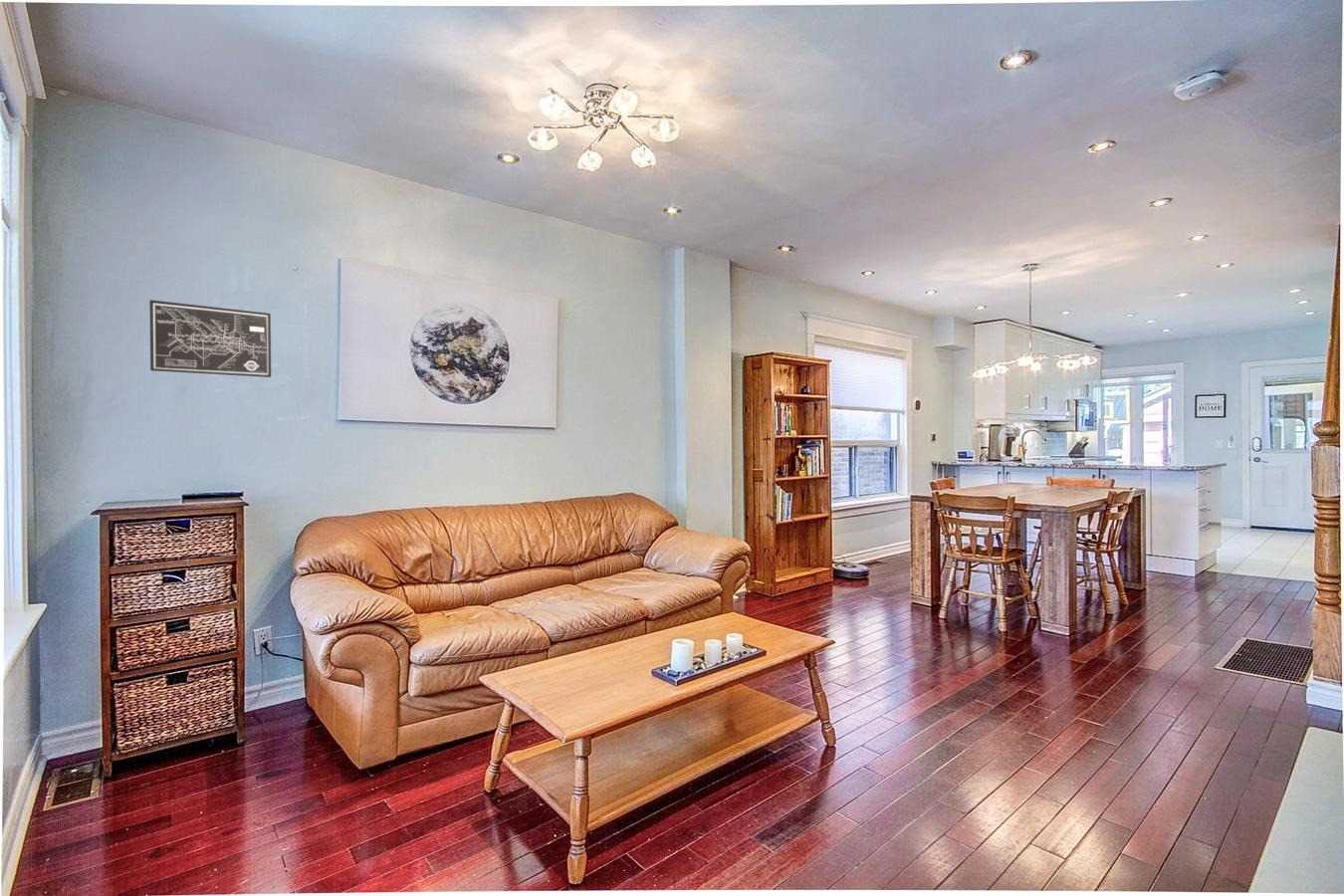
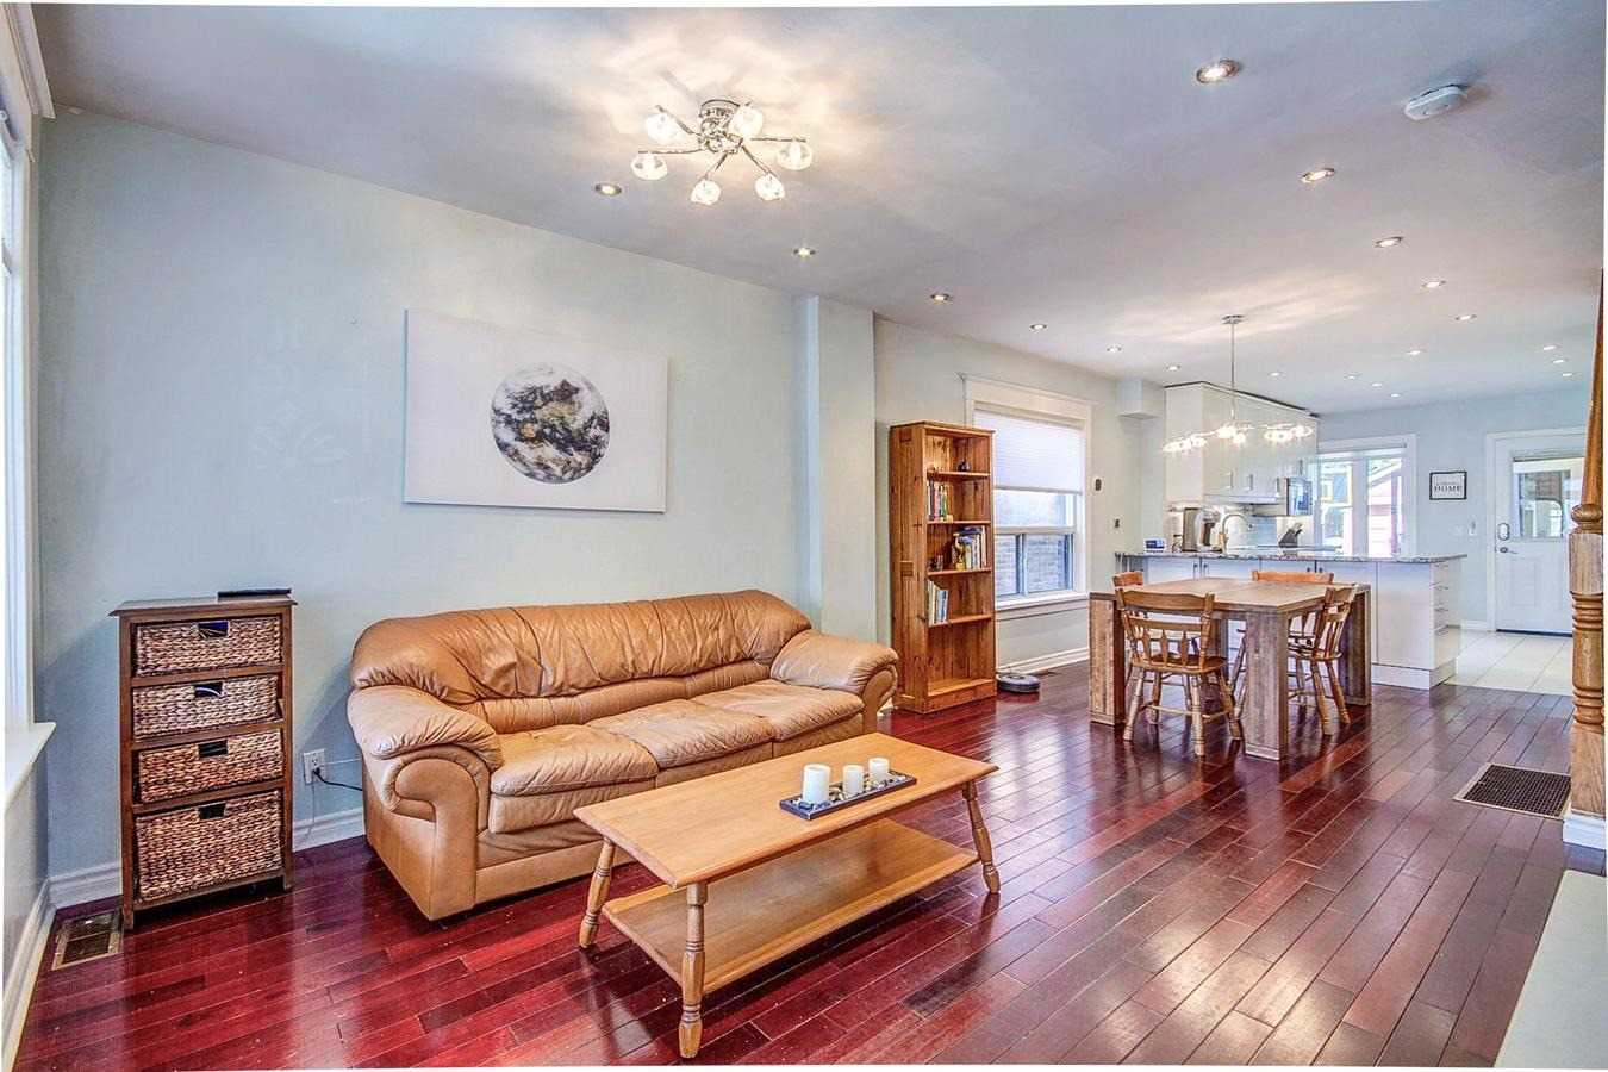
- wall art (213, 340)
